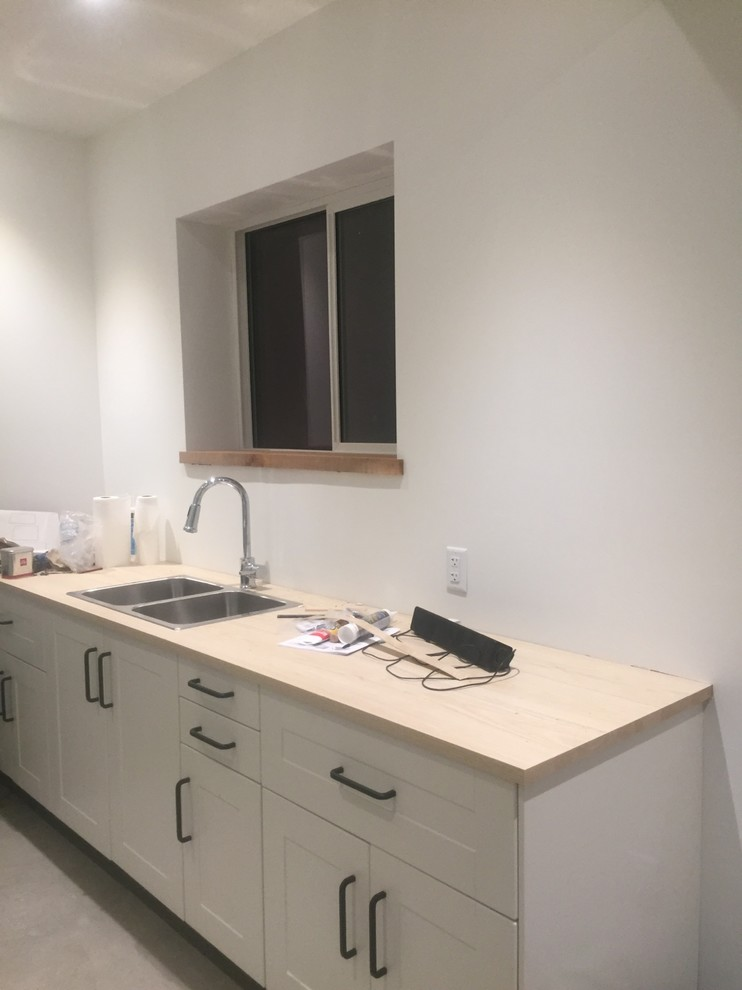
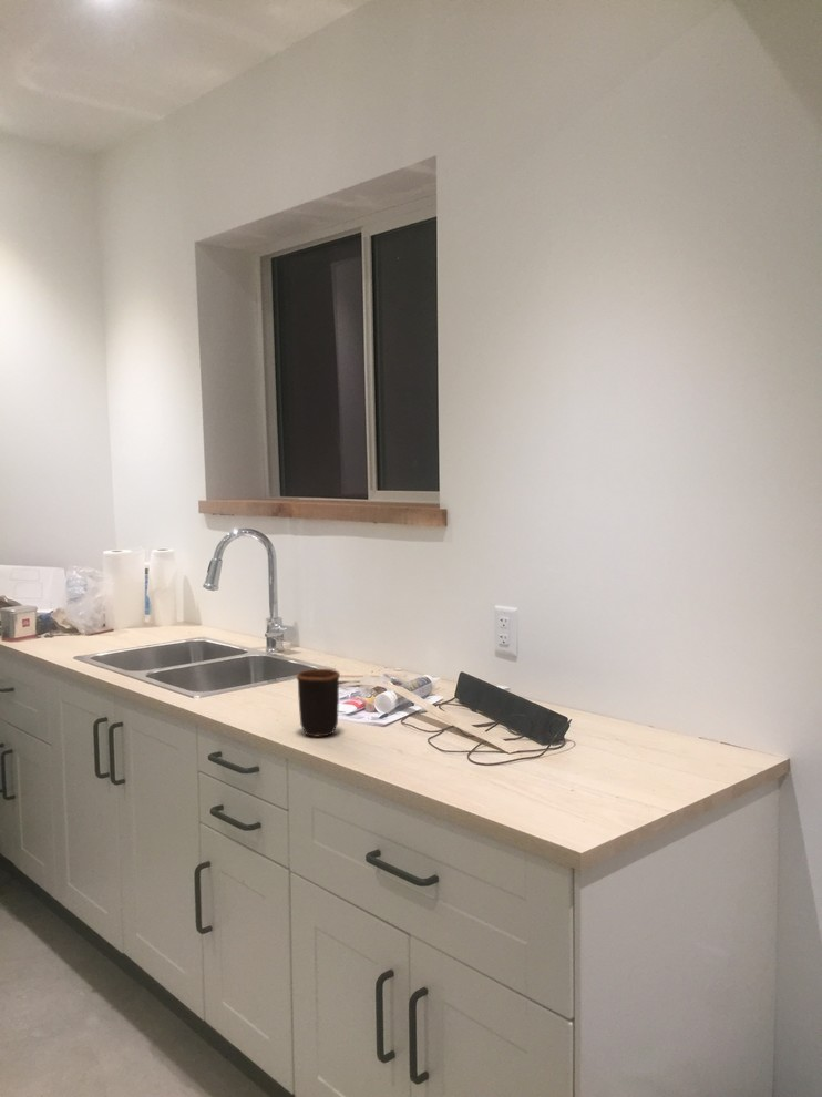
+ mug (315, 700)
